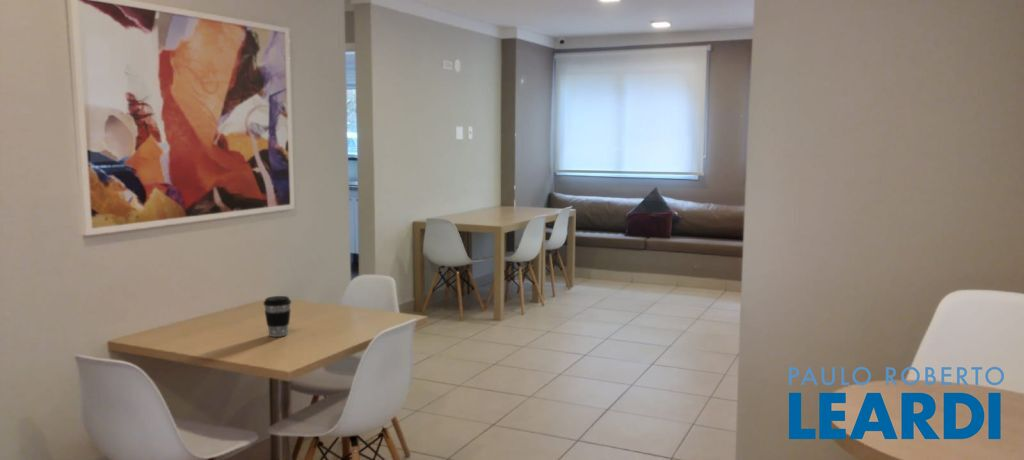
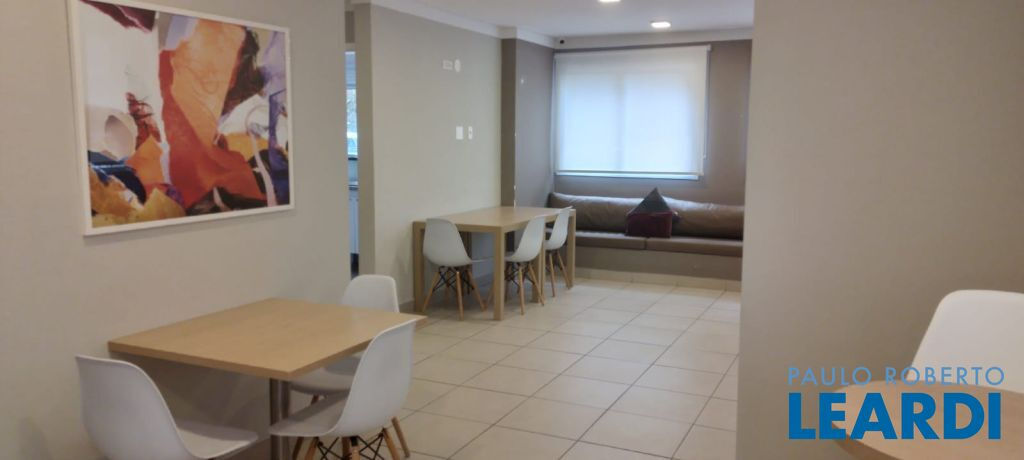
- coffee cup (277, 316)
